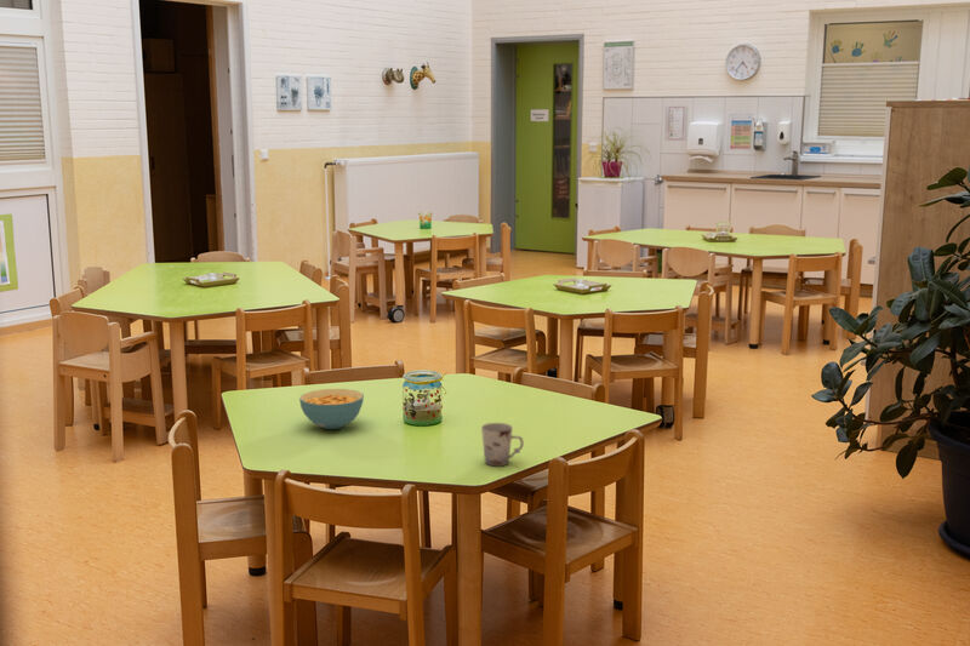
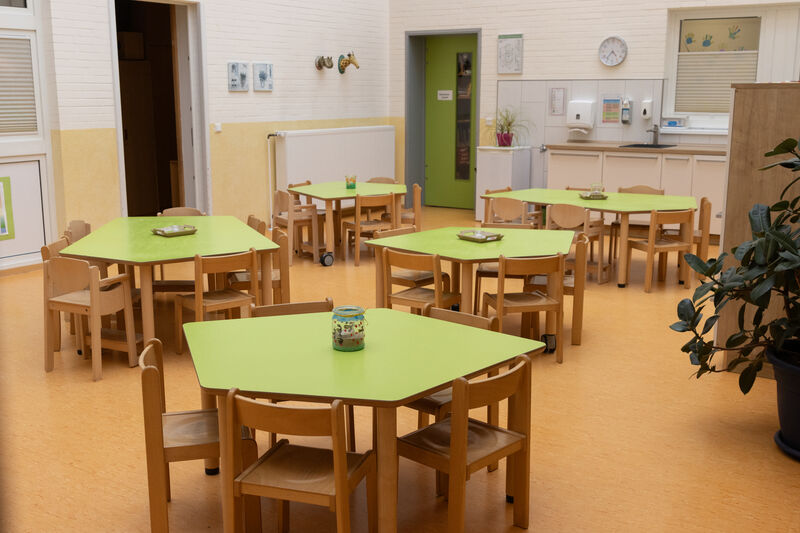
- cereal bowl (332, 411)
- cup (502, 445)
